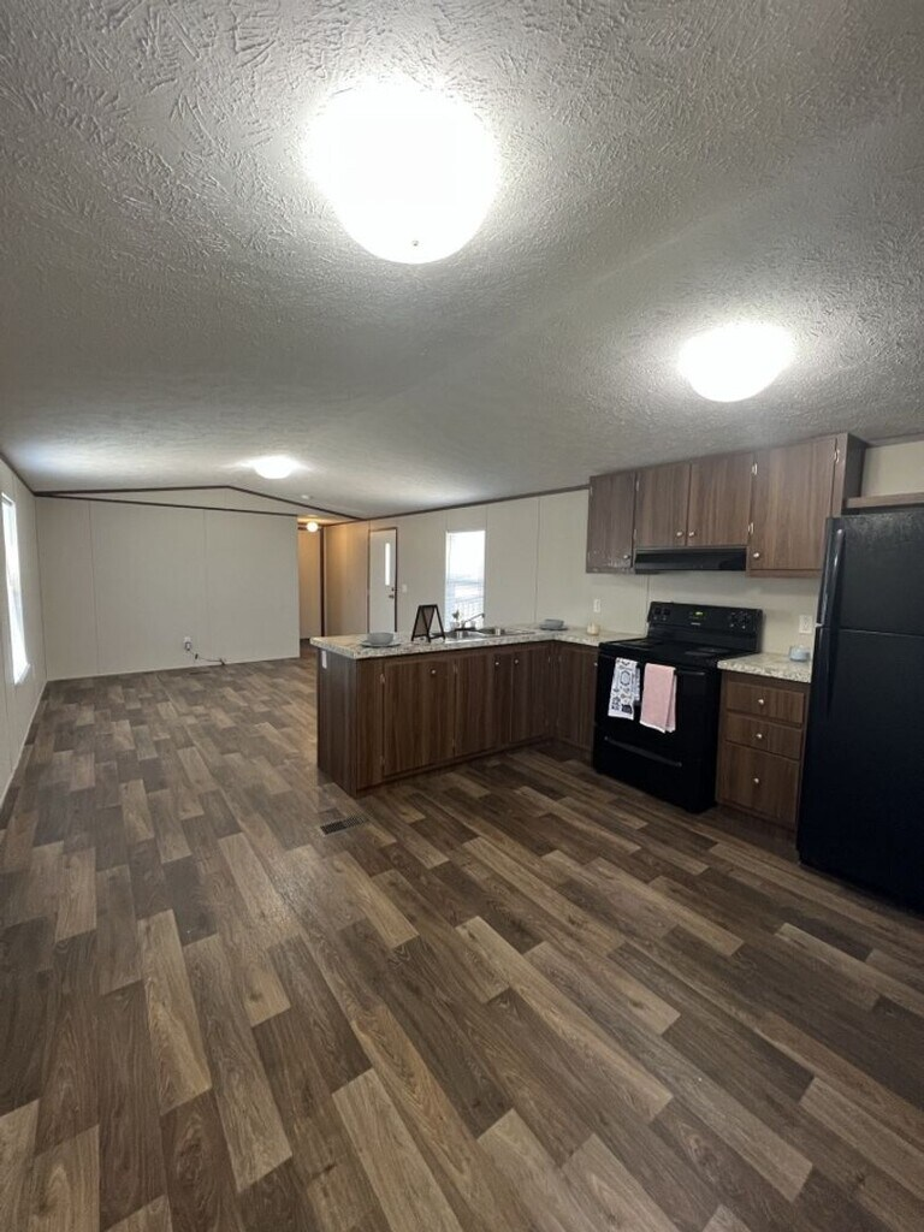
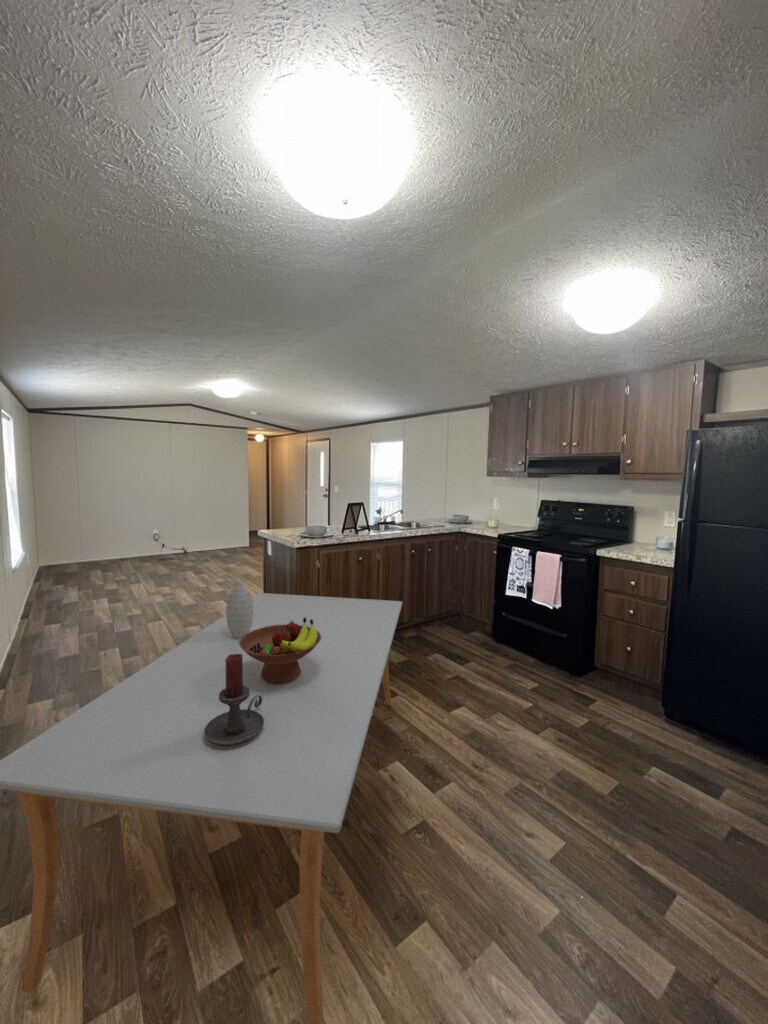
+ vase (239, 608)
+ fruit bowl (280, 649)
+ candle holder (239, 688)
+ dining table (279, 722)
